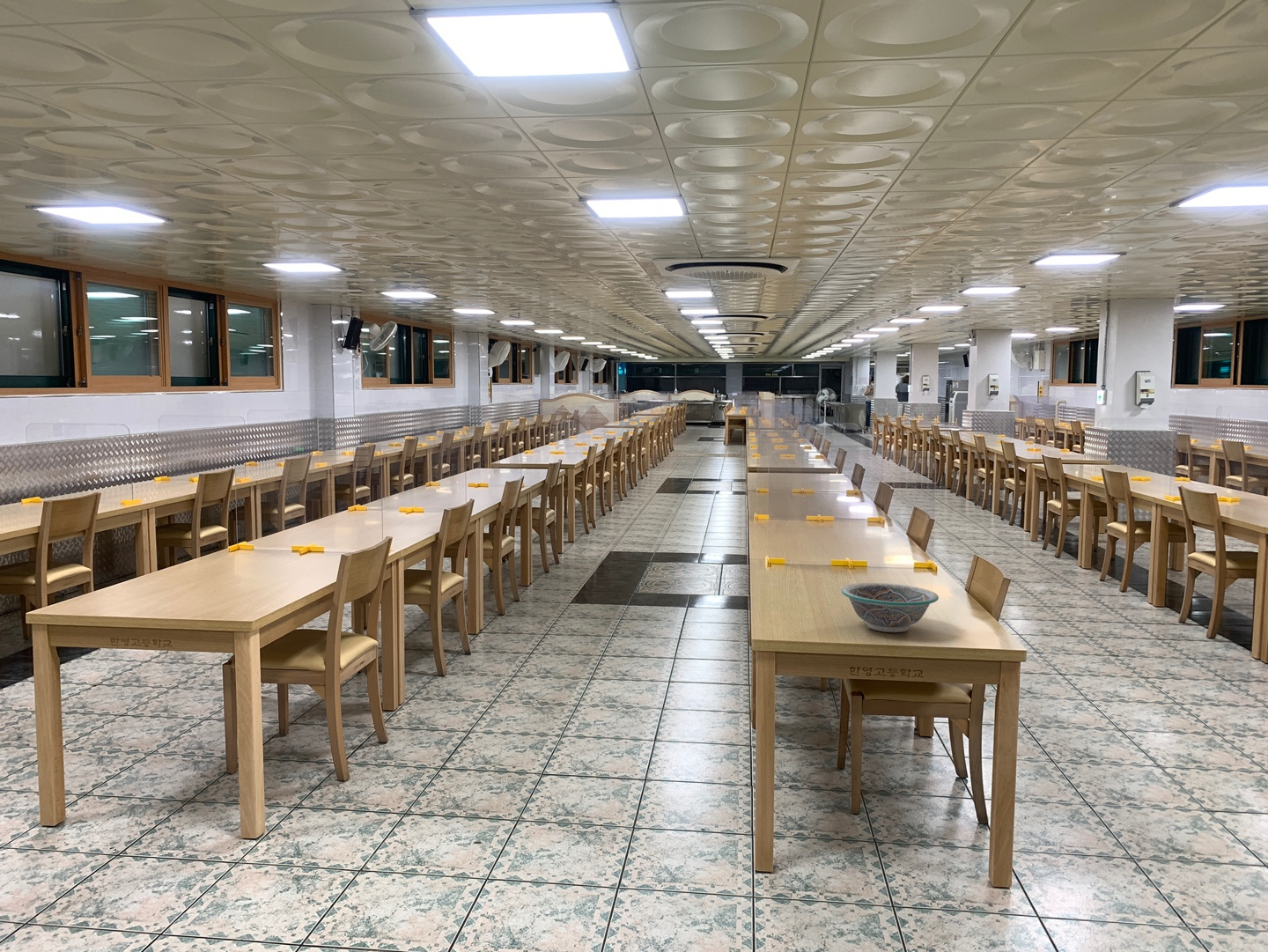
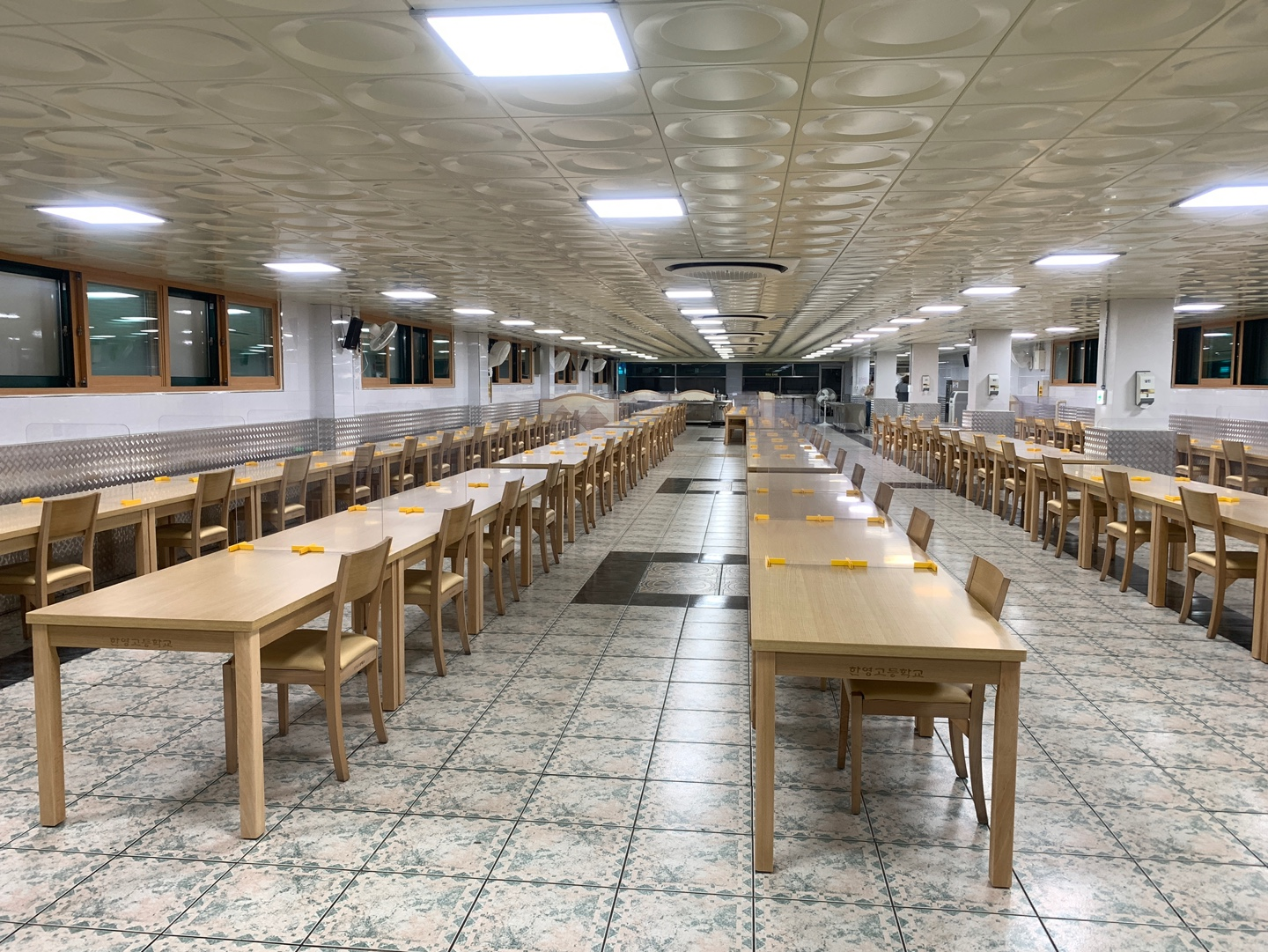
- bowl (888, 609)
